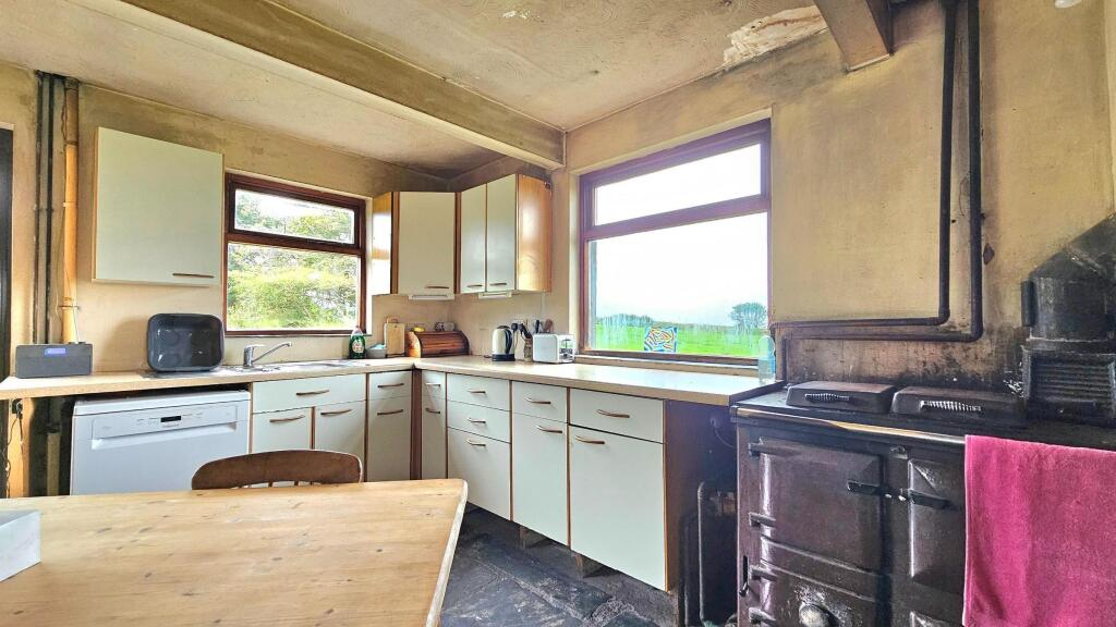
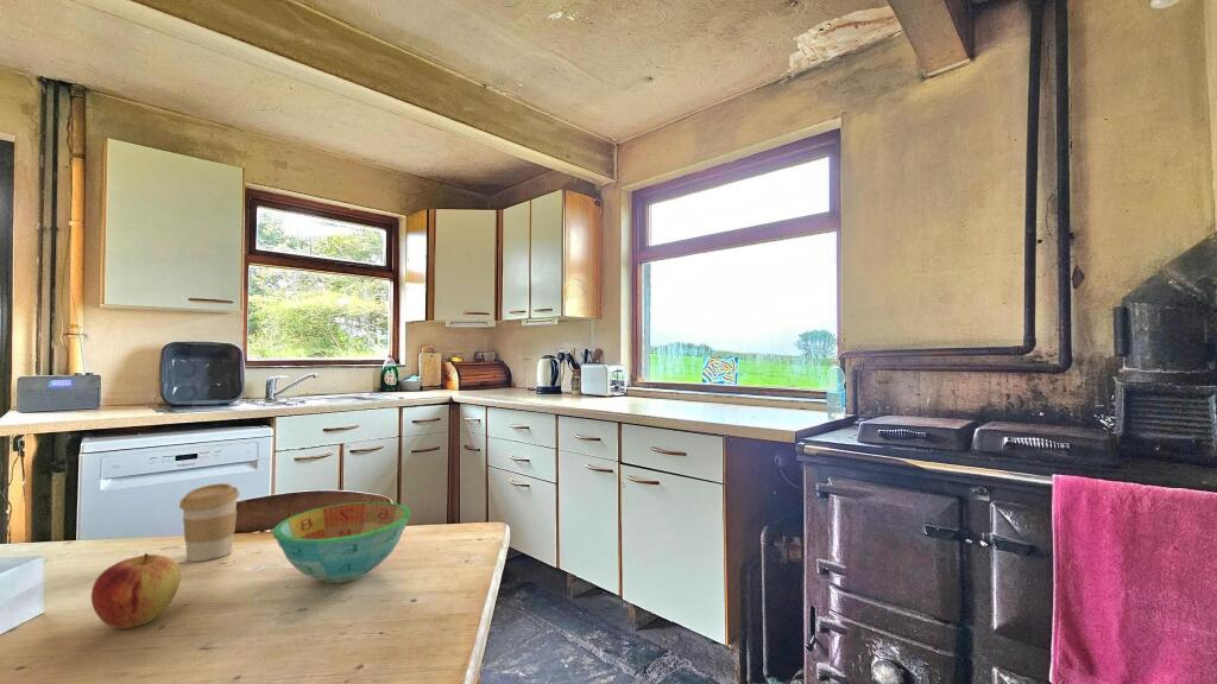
+ coffee cup (209, 520)
+ apple (137, 587)
+ bowl (345, 546)
